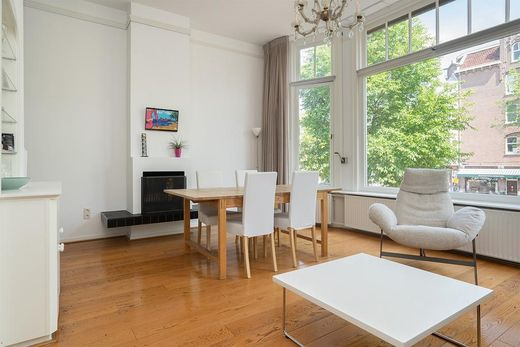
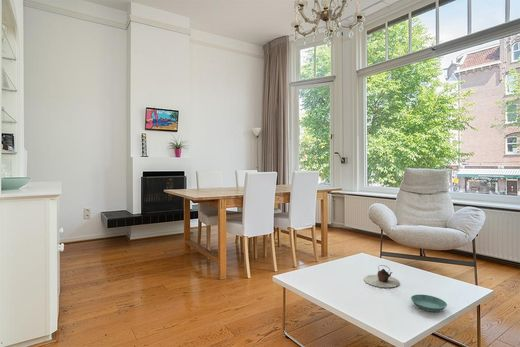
+ saucer (428, 303)
+ teapot (381, 273)
